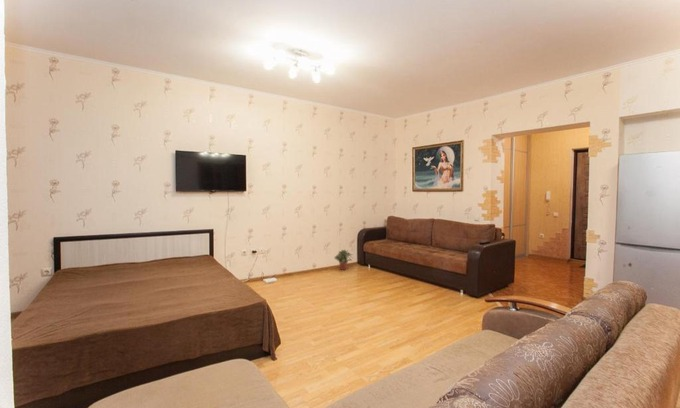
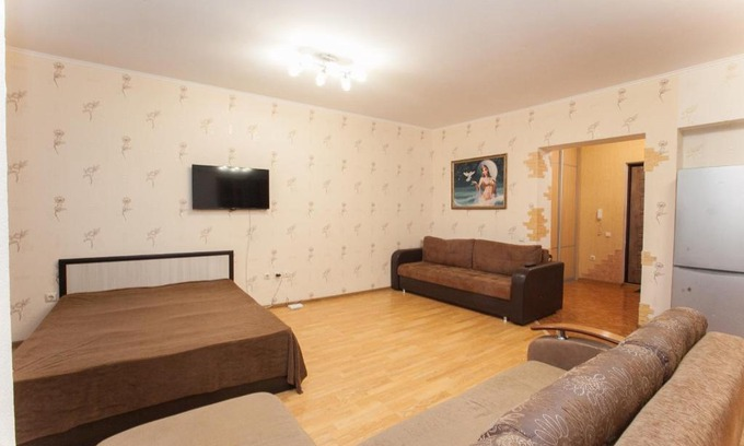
- potted plant (343, 259)
